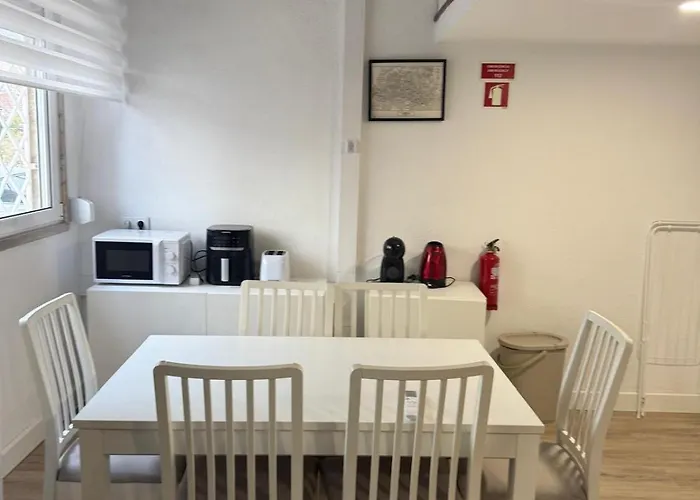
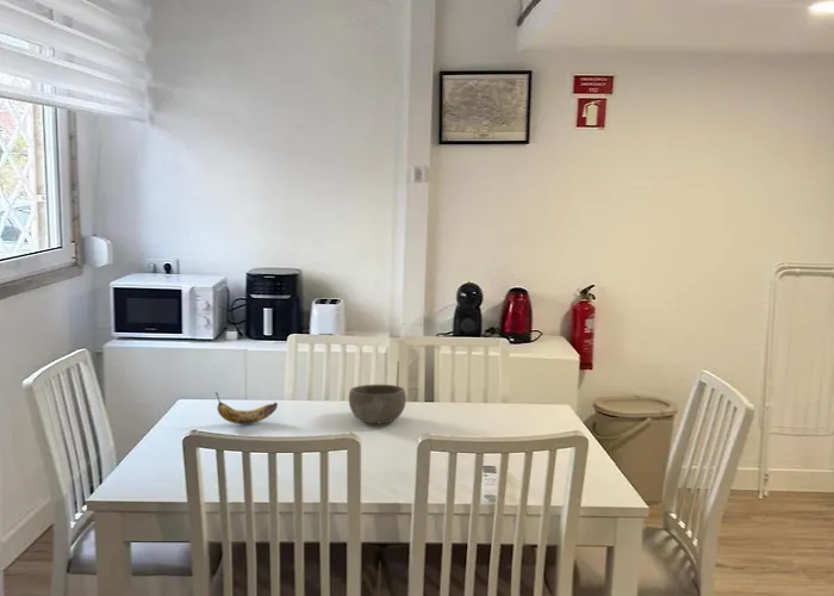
+ bowl (376, 404)
+ banana (247, 410)
